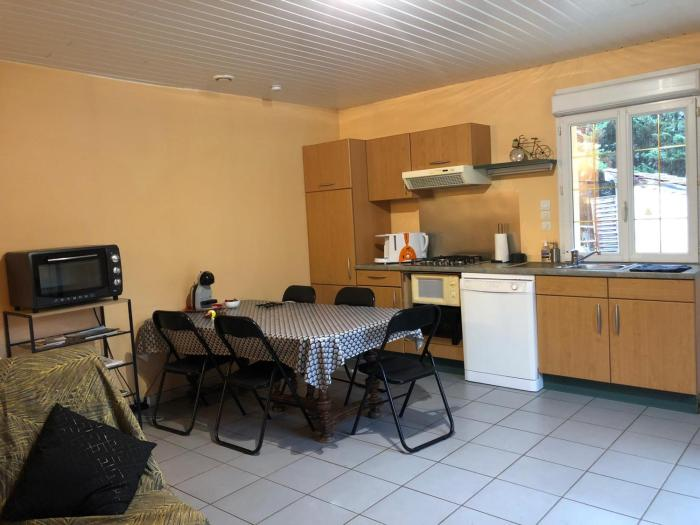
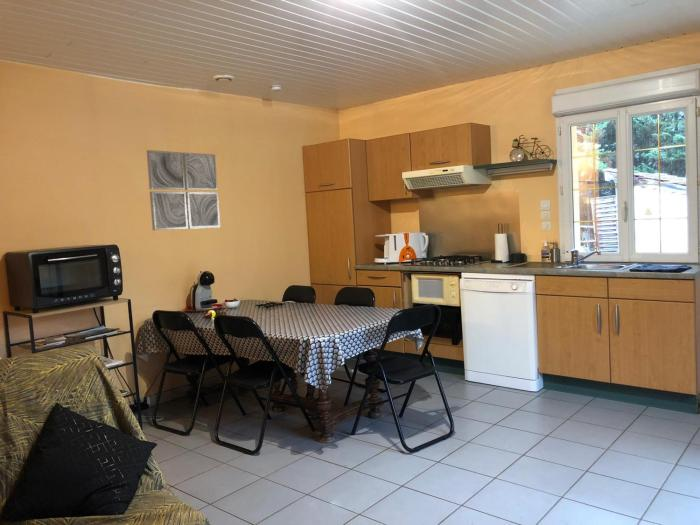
+ wall art (185, 189)
